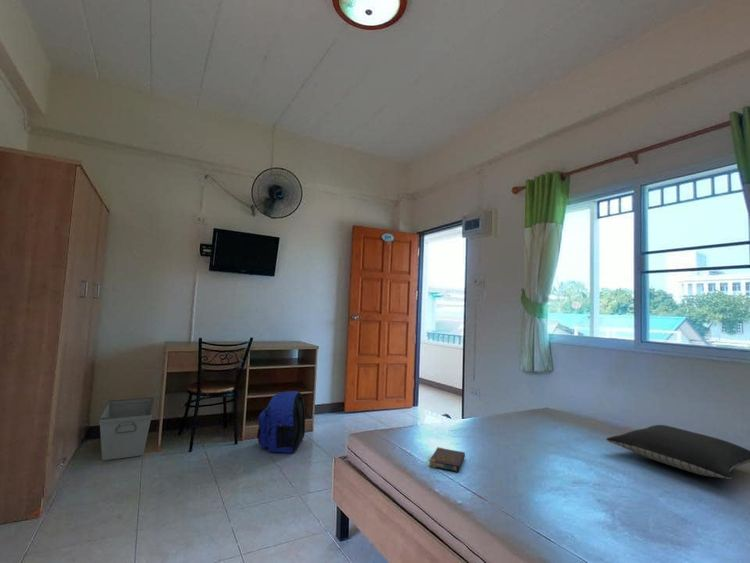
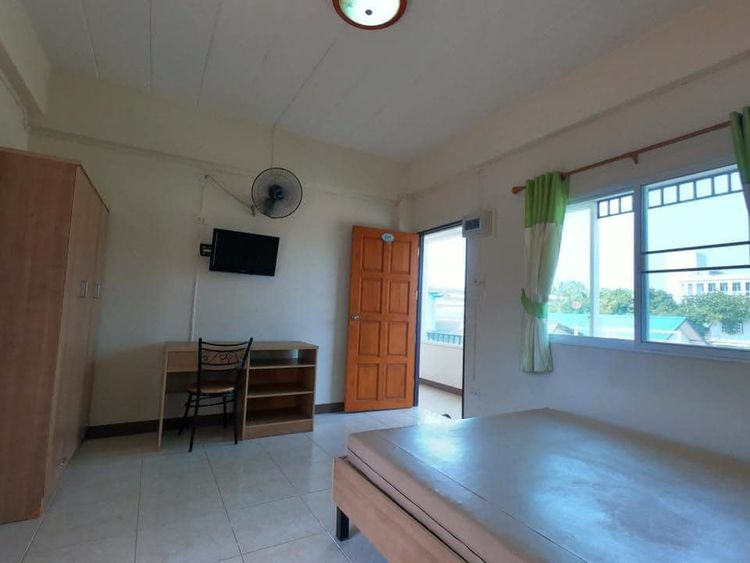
- pillow (682, 448)
- book (447, 459)
- storage bin (127, 426)
- backpack (282, 419)
